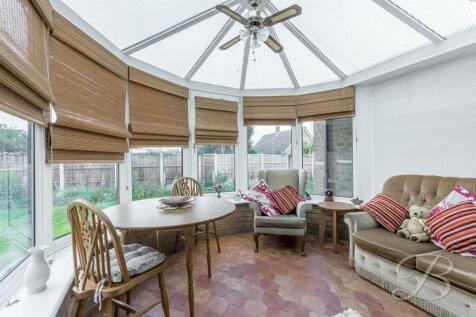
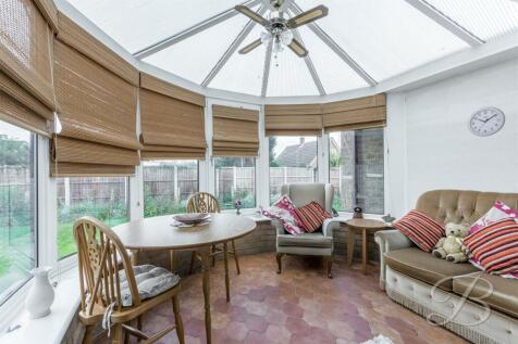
+ wall clock (484, 122)
